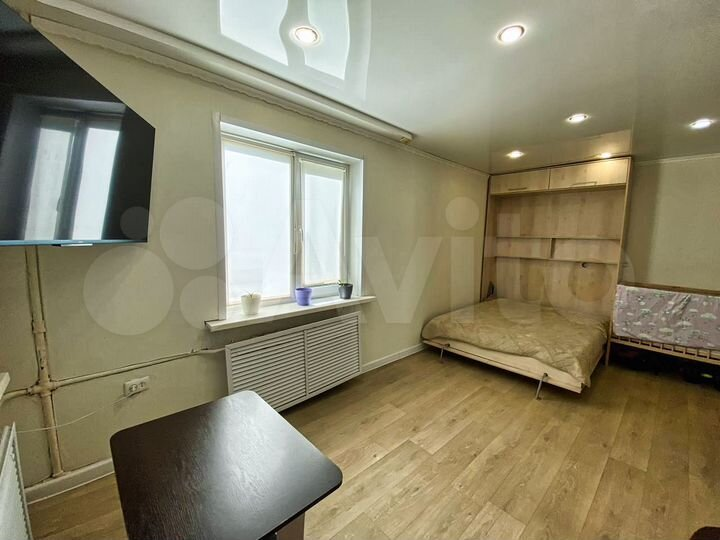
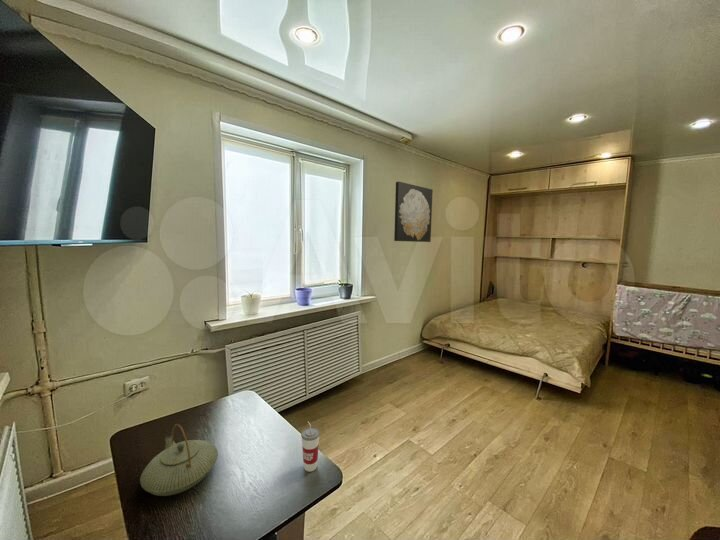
+ cup (310, 443)
+ wall art (414, 214)
+ teapot (179, 449)
